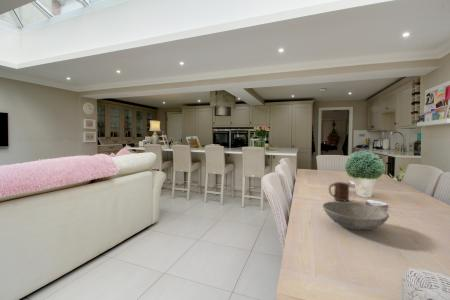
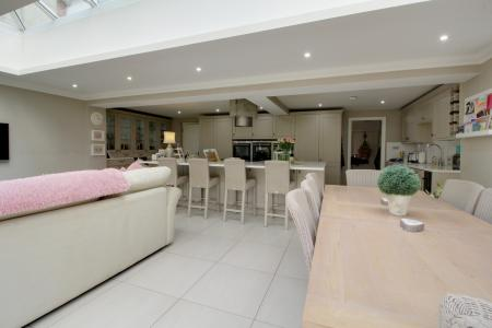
- bowl (353, 217)
- cup (339, 191)
